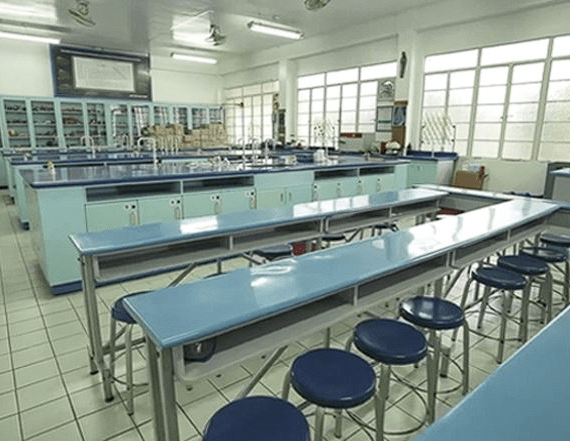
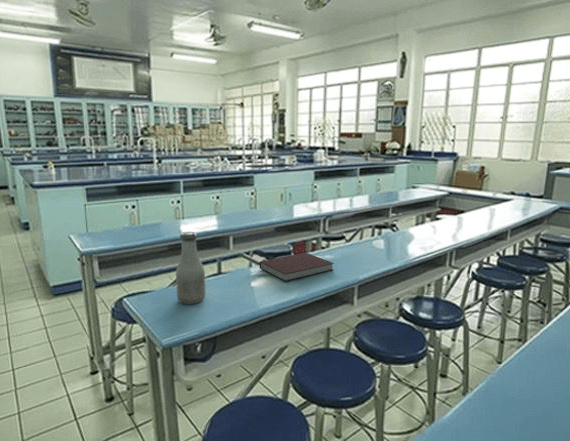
+ bottle (190, 266)
+ notebook (296, 265)
